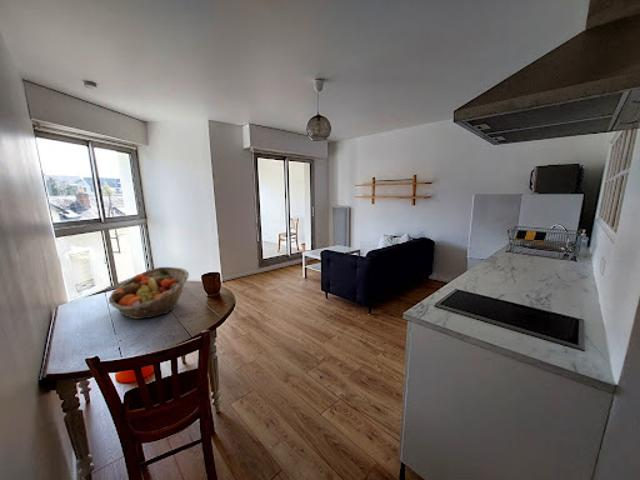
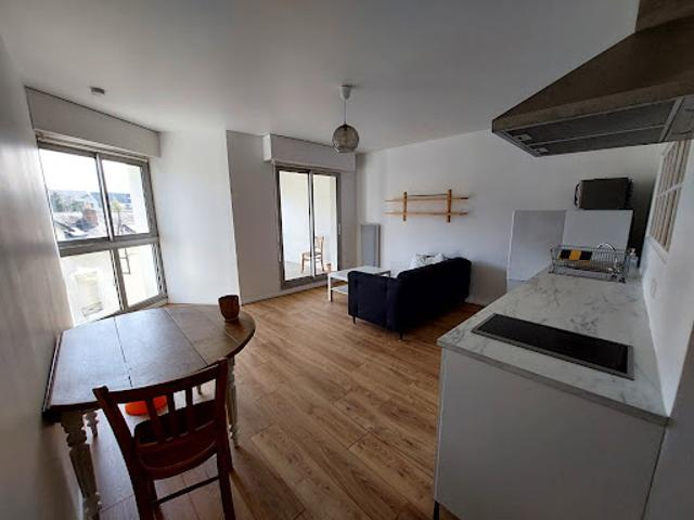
- fruit basket (151, 290)
